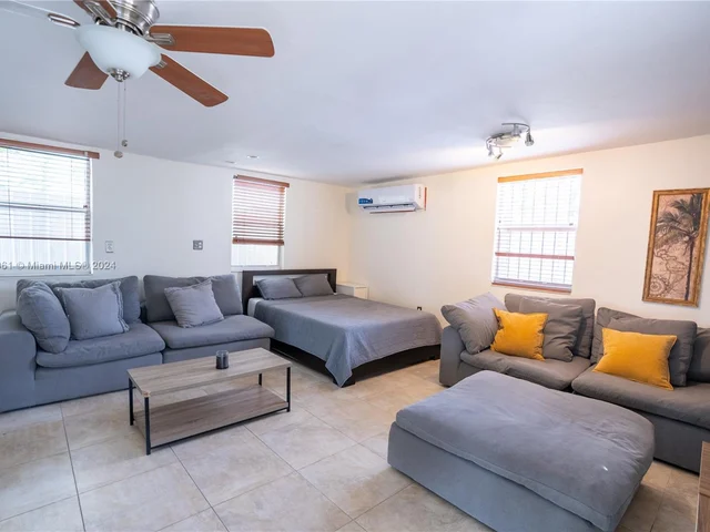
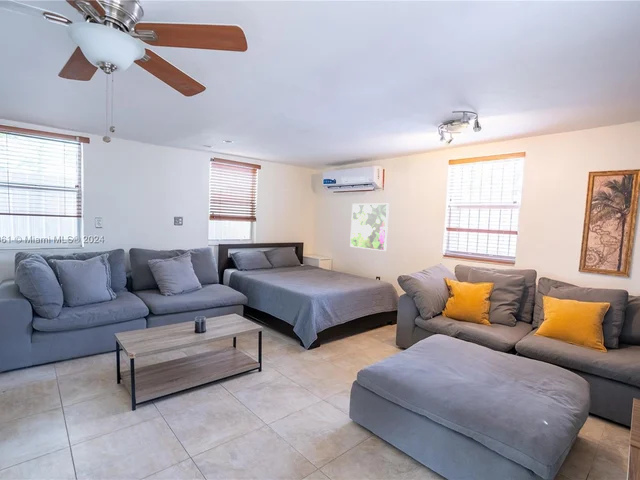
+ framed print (368, 226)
